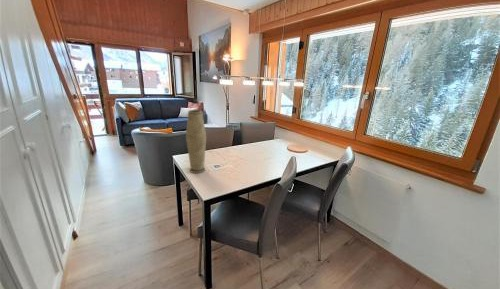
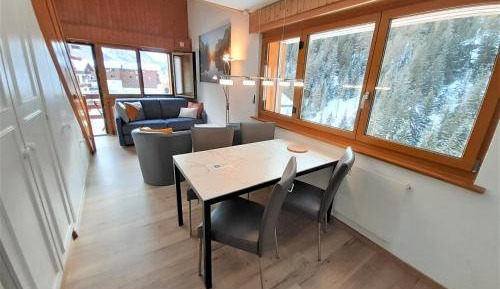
- vase (196, 141)
